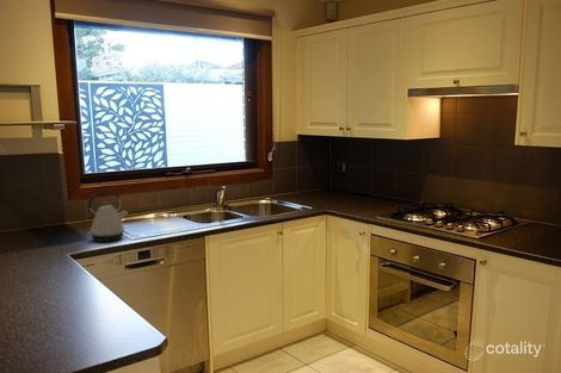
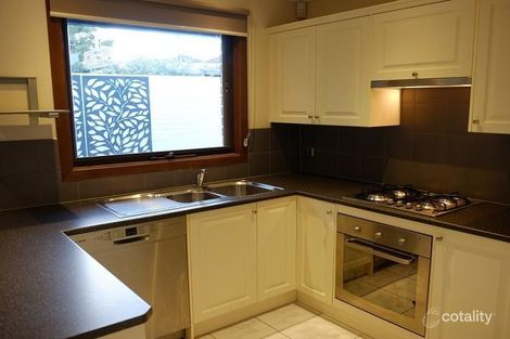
- kettle (107, 213)
